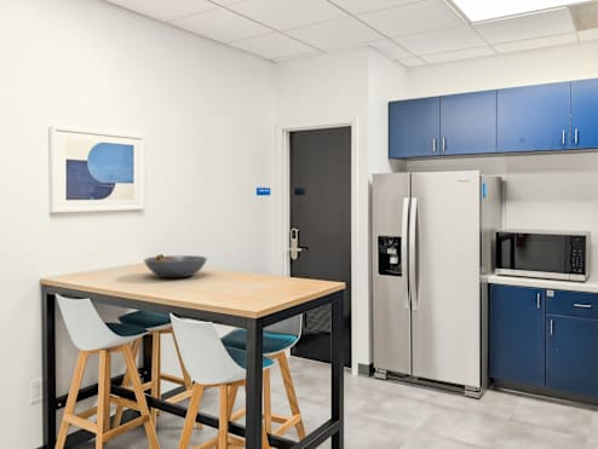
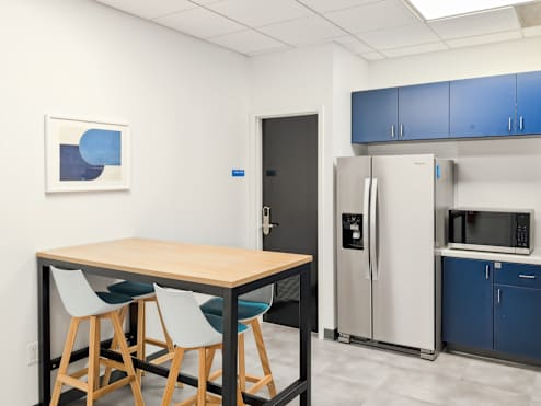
- fruit bowl (176, 264)
